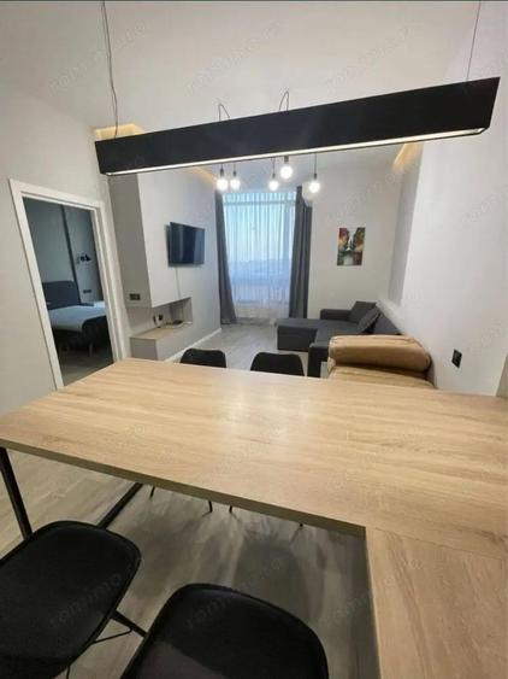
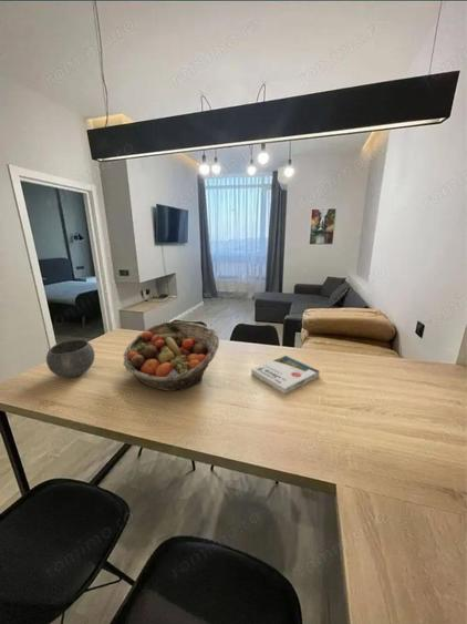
+ fruit basket (172, 354)
+ book (284, 372)
+ bowl (72, 359)
